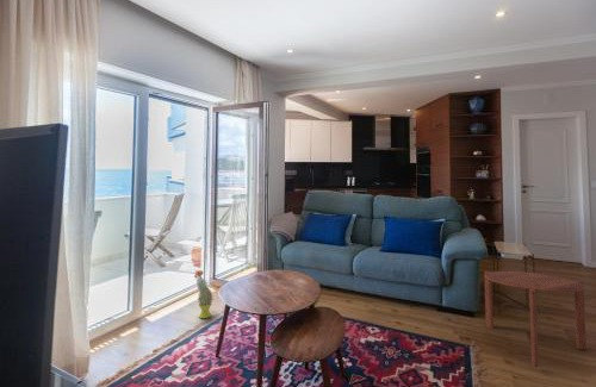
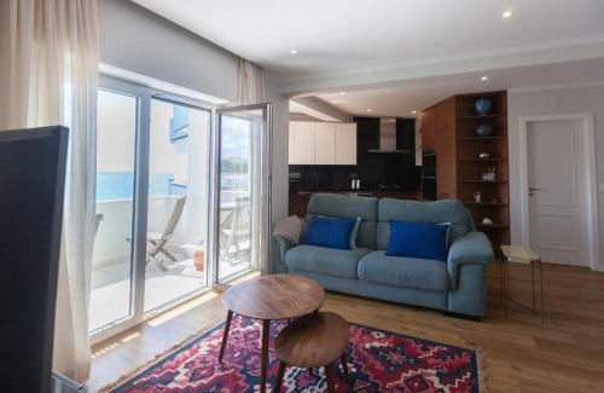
- side table (530, 311)
- decorative plant (203, 293)
